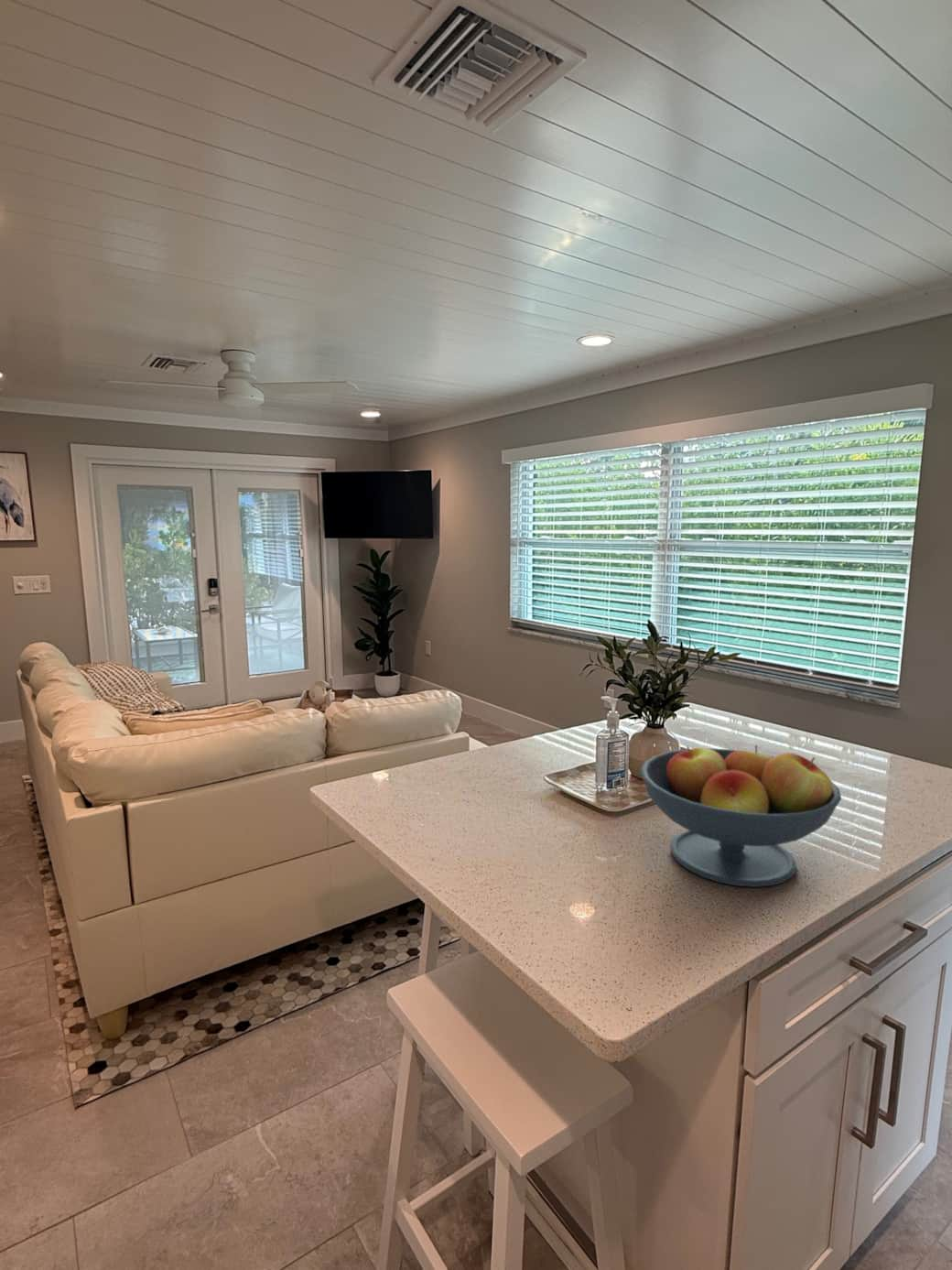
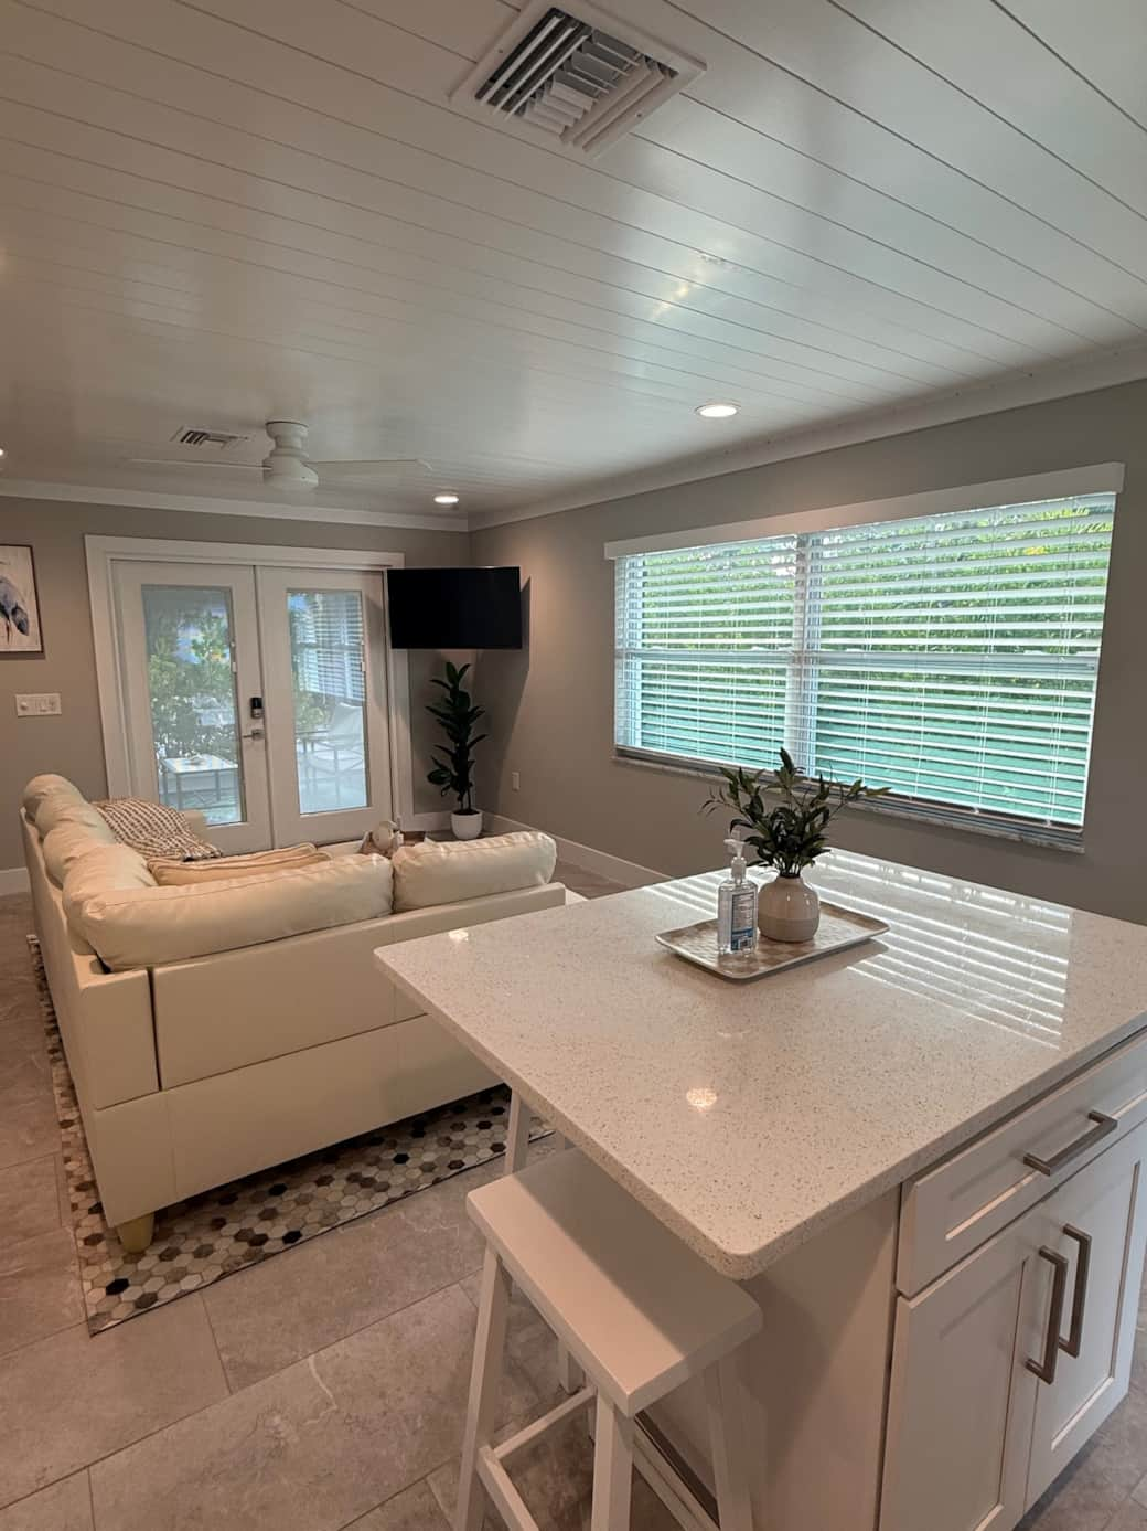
- fruit bowl (734, 803)
